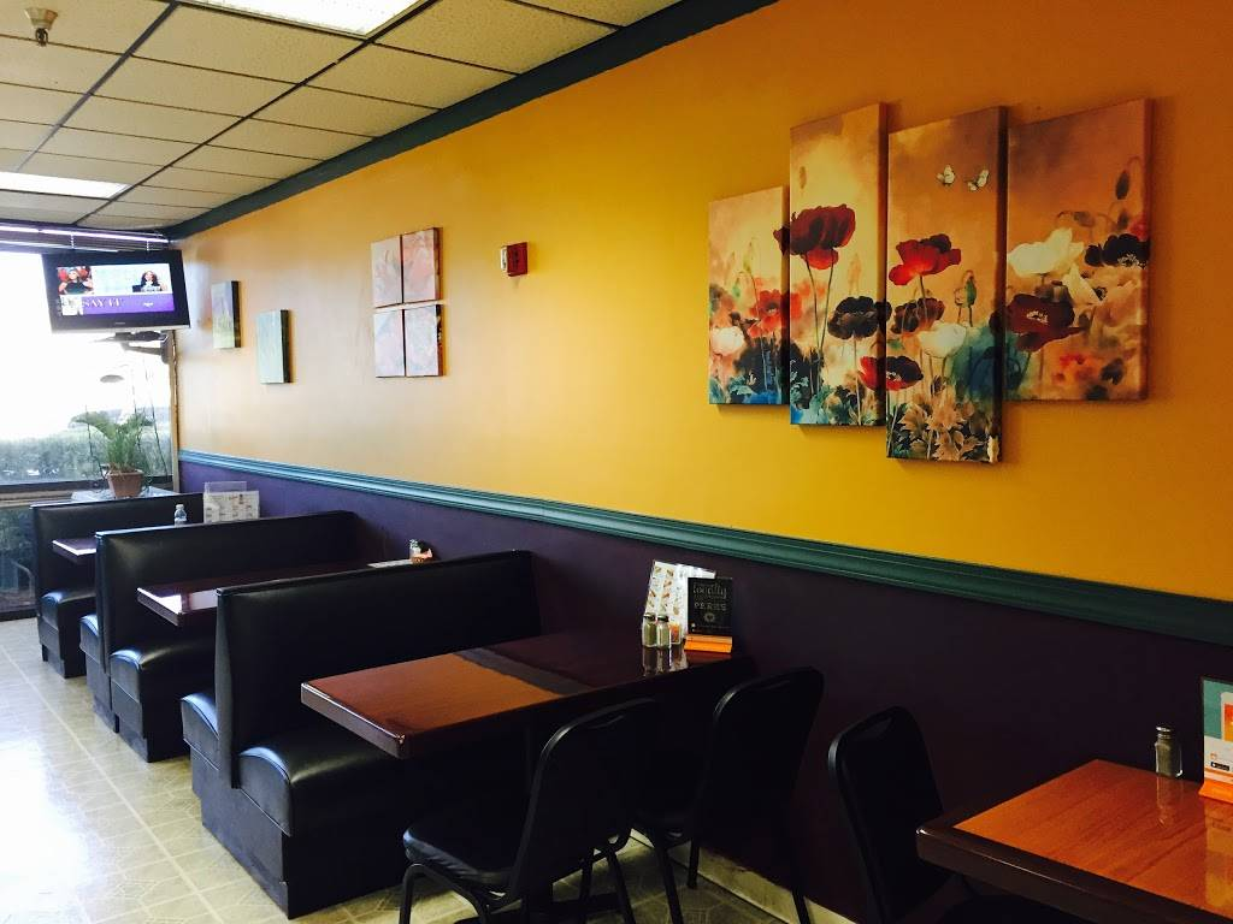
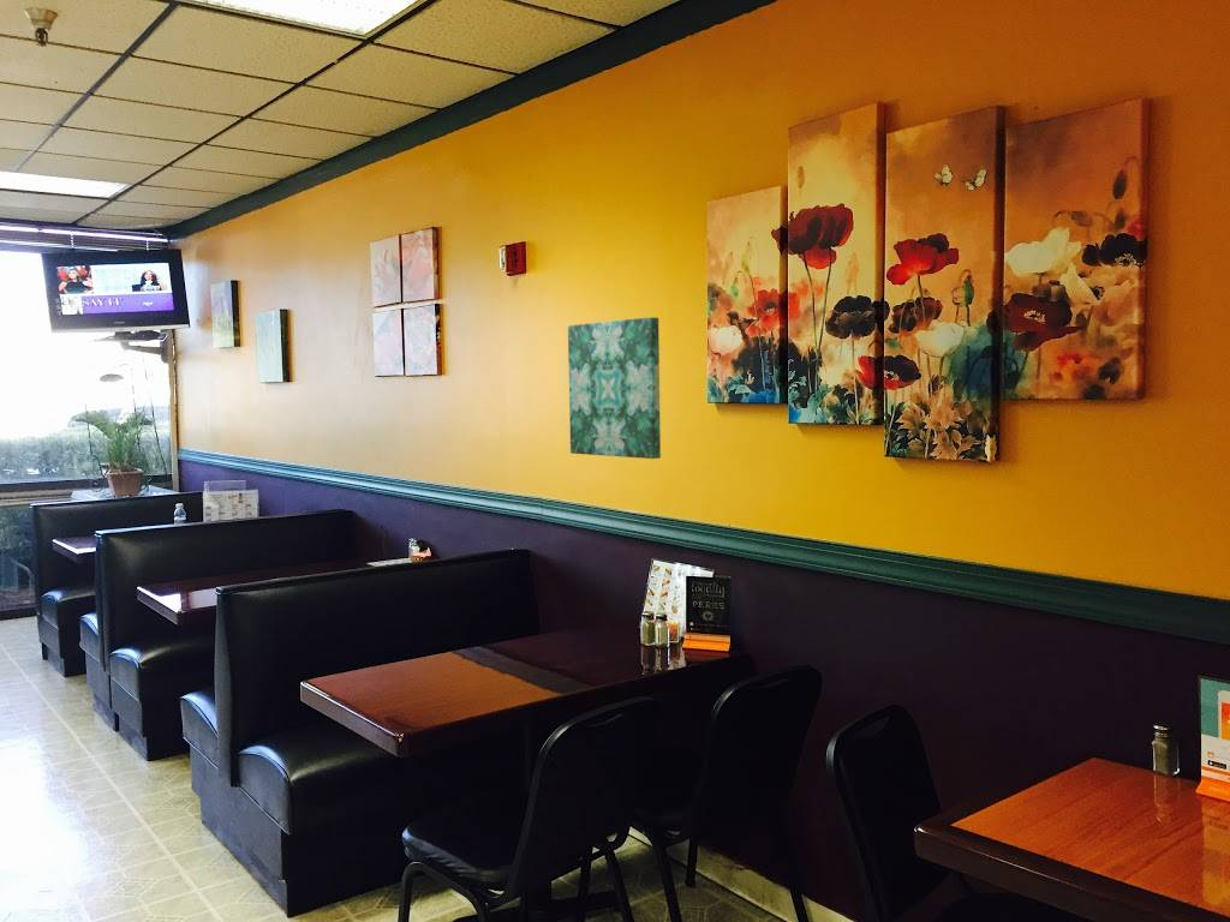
+ wall art (611, 389)
